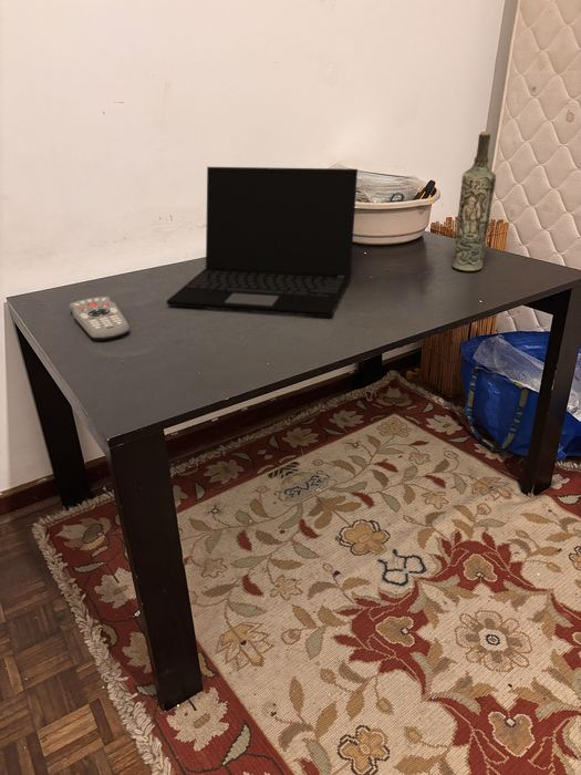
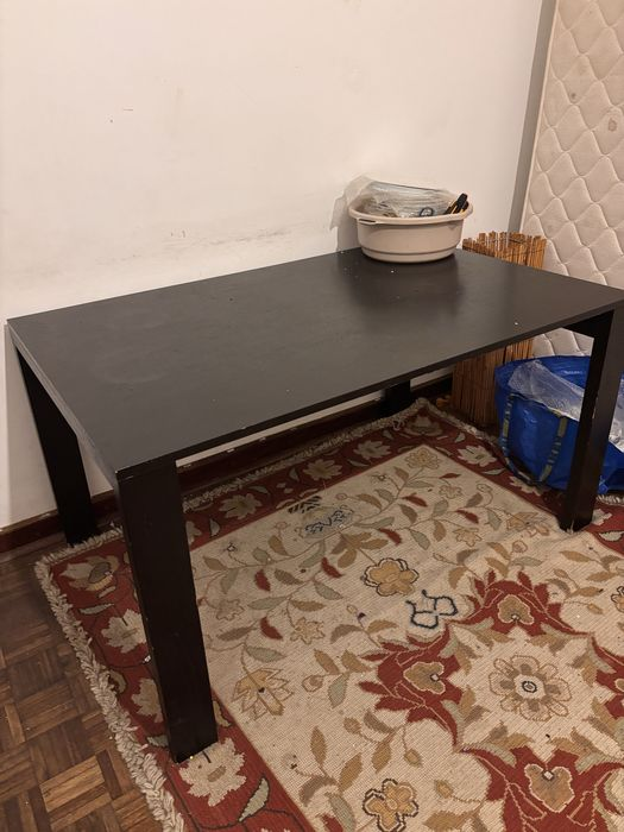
- remote control (100, 318)
- bottle (475, 203)
- laptop (264, 235)
